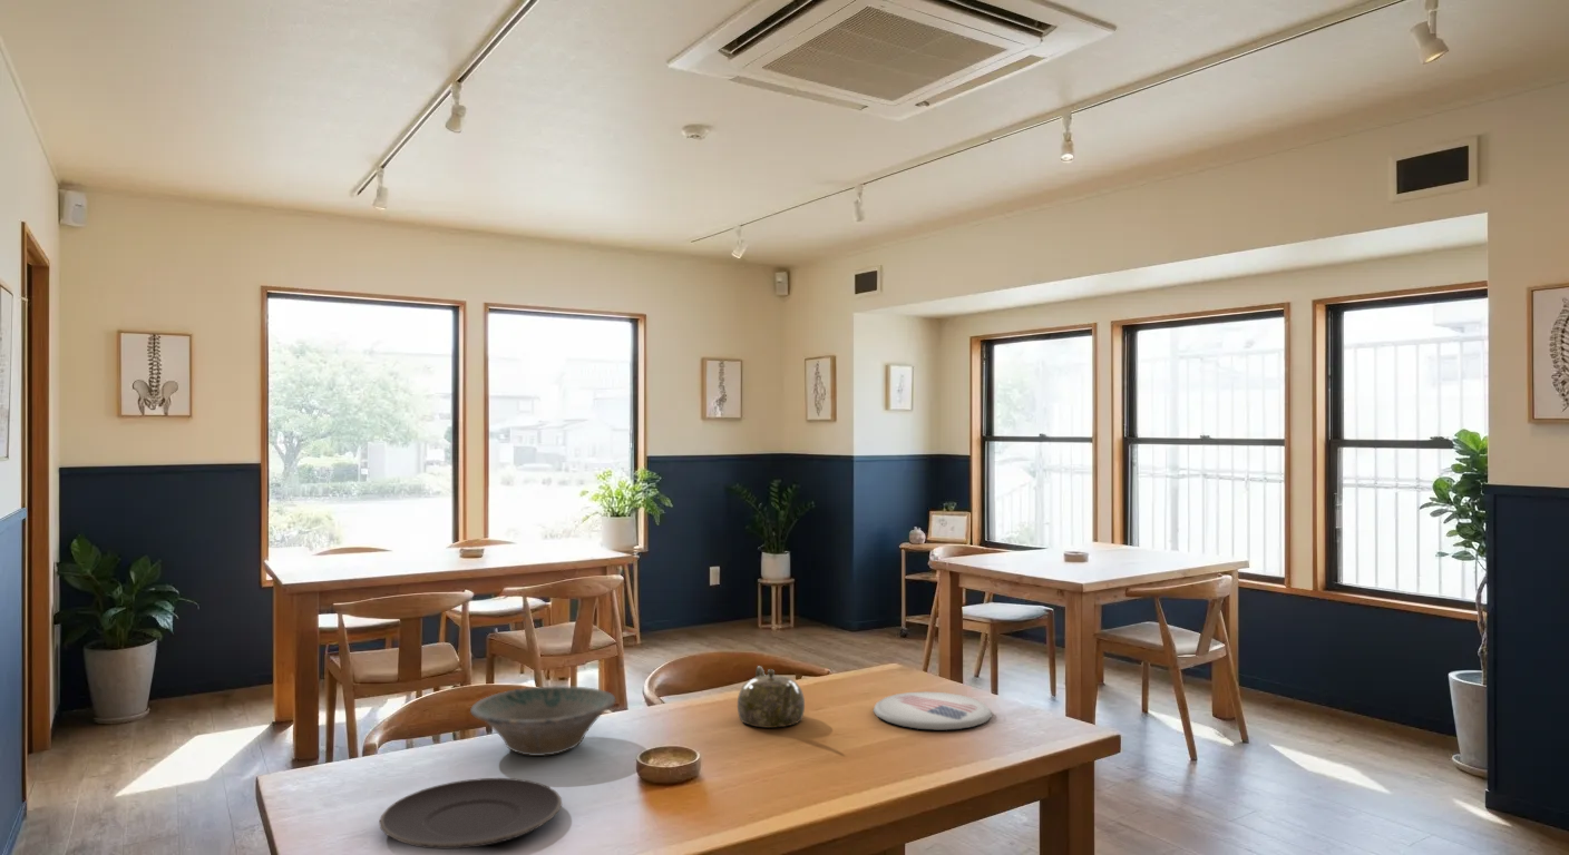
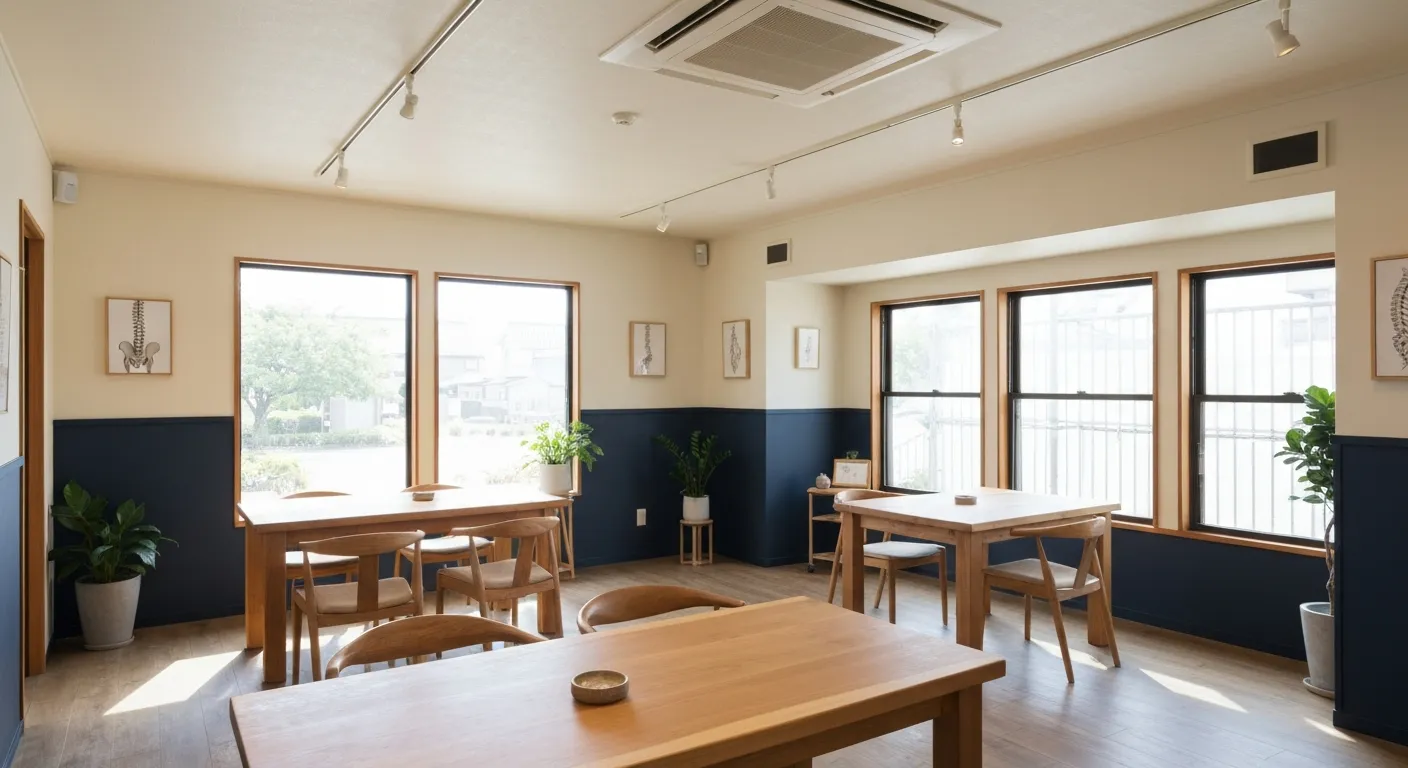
- bowl (544, 723)
- teapot (772, 695)
- plate (932, 708)
- plate (472, 814)
